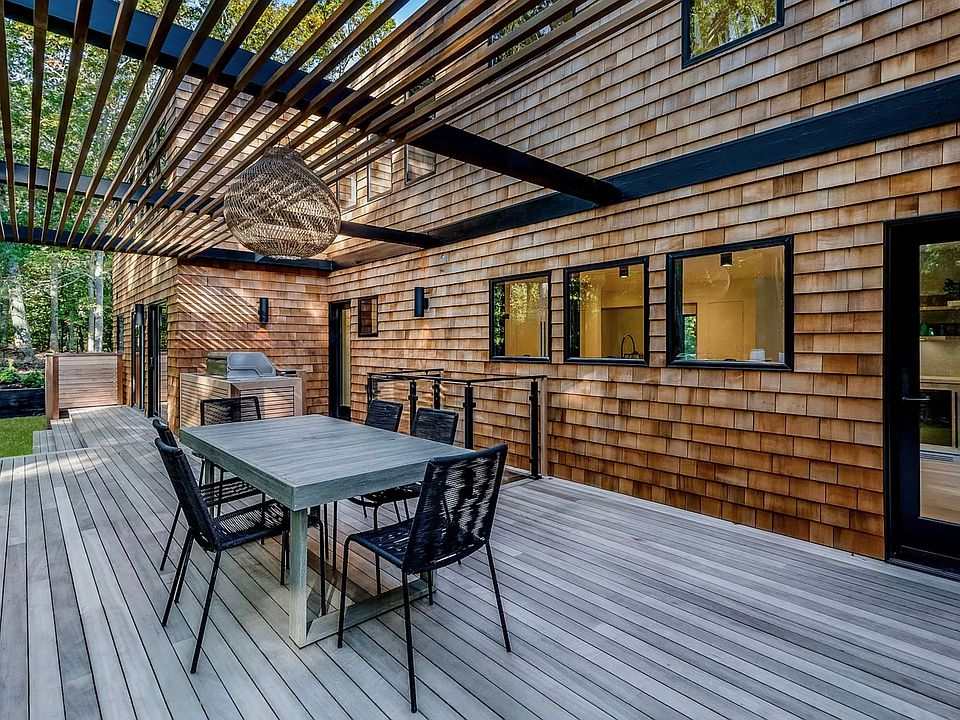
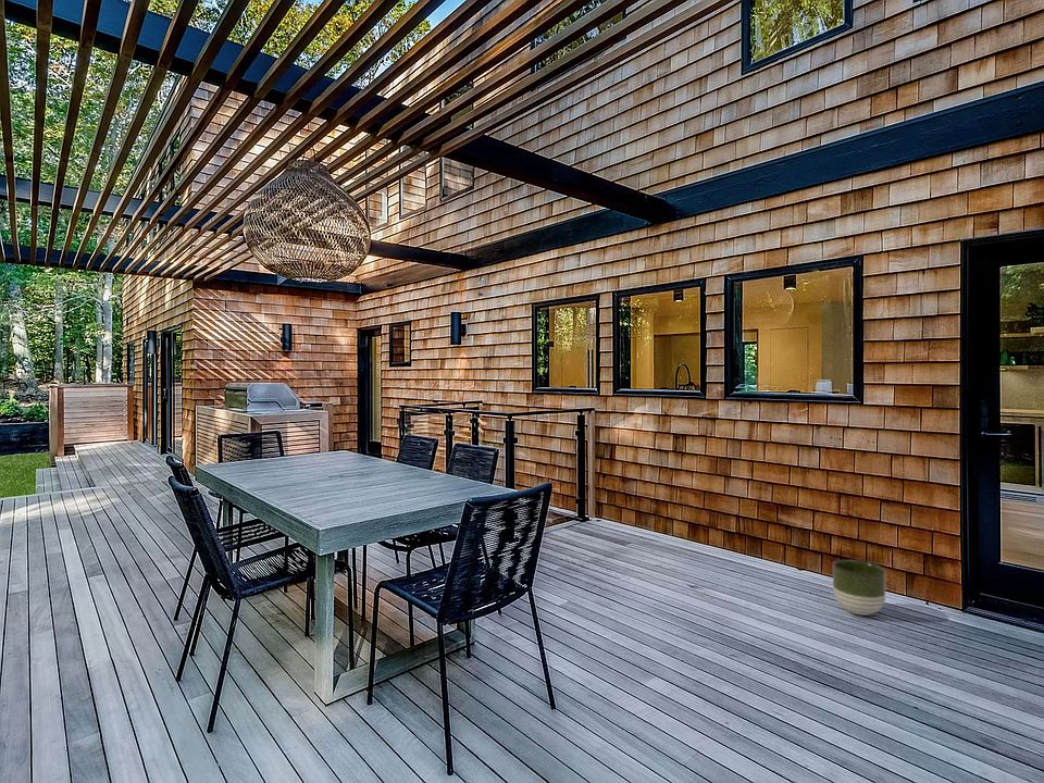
+ planter (858, 588)
